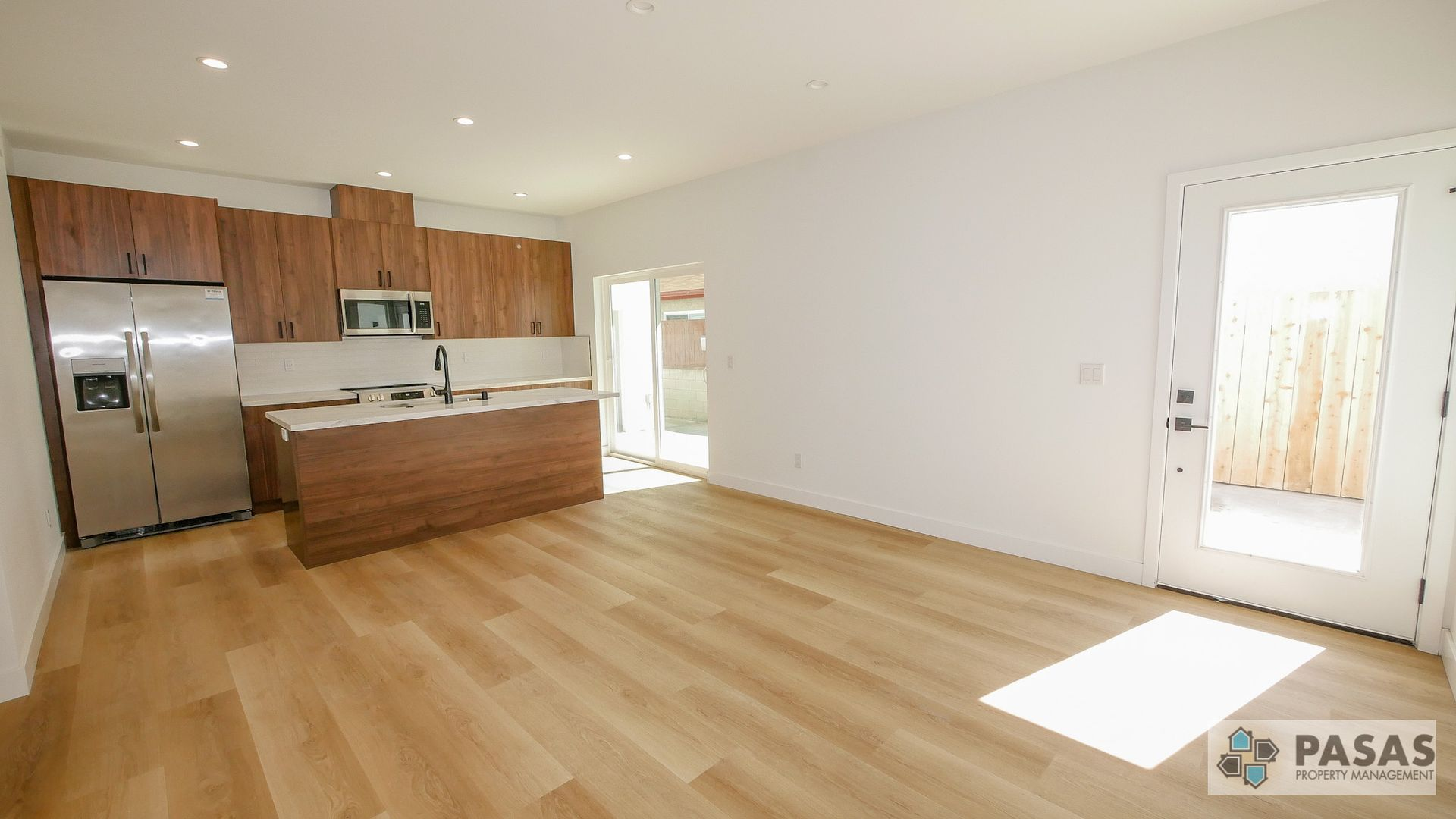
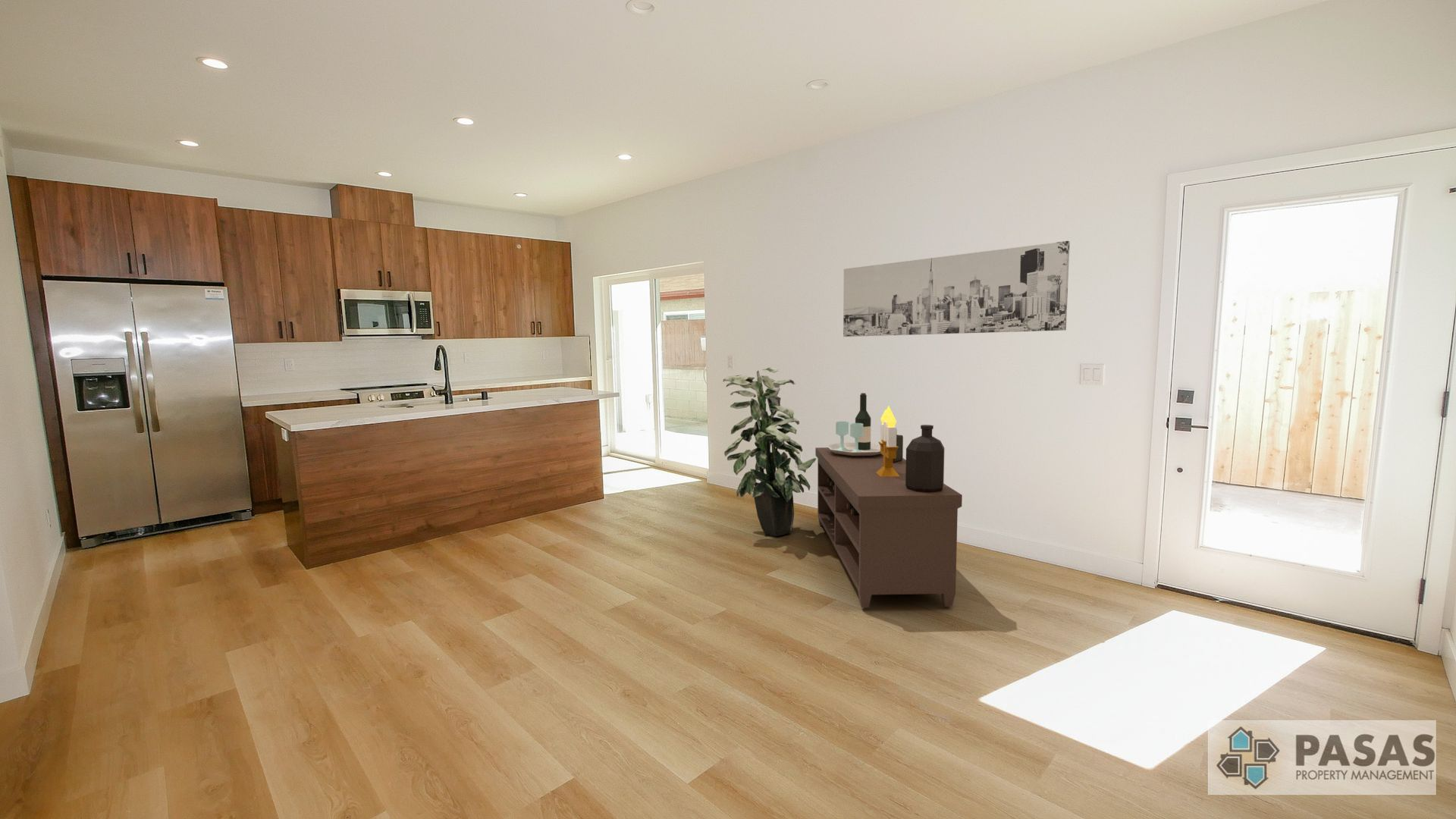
+ sideboard (874, 480)
+ indoor plant (767, 451)
+ wall art (940, 295)
